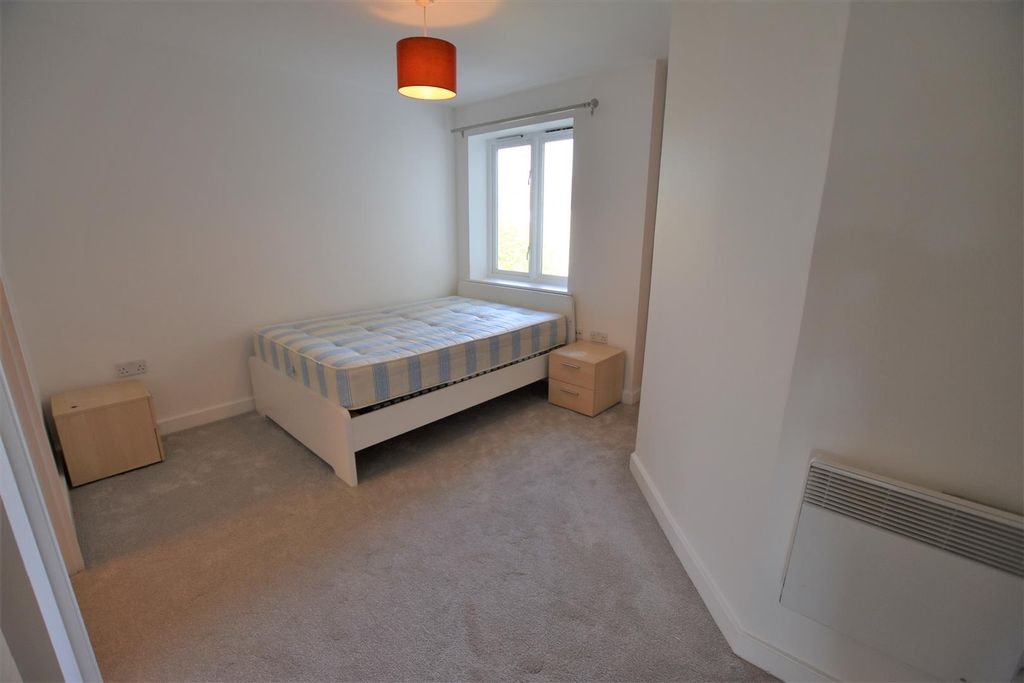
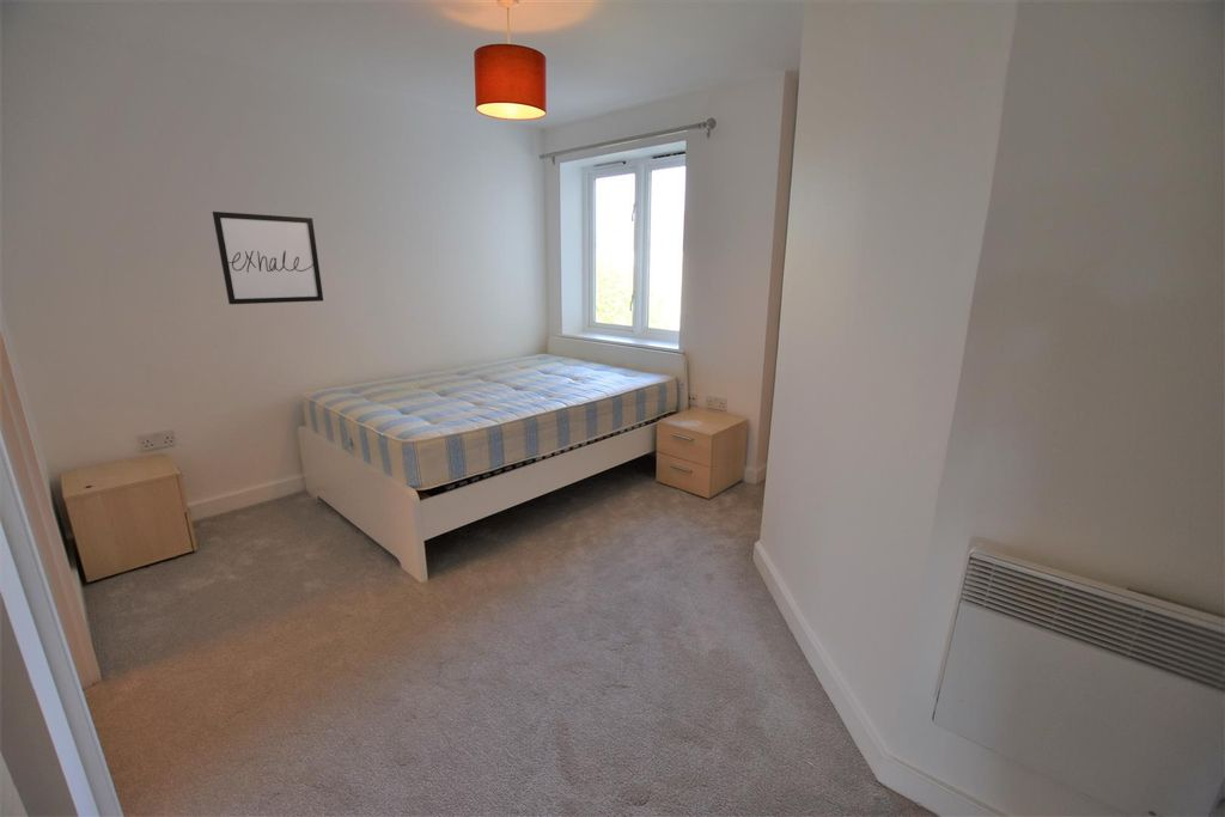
+ wall art (272, 260)
